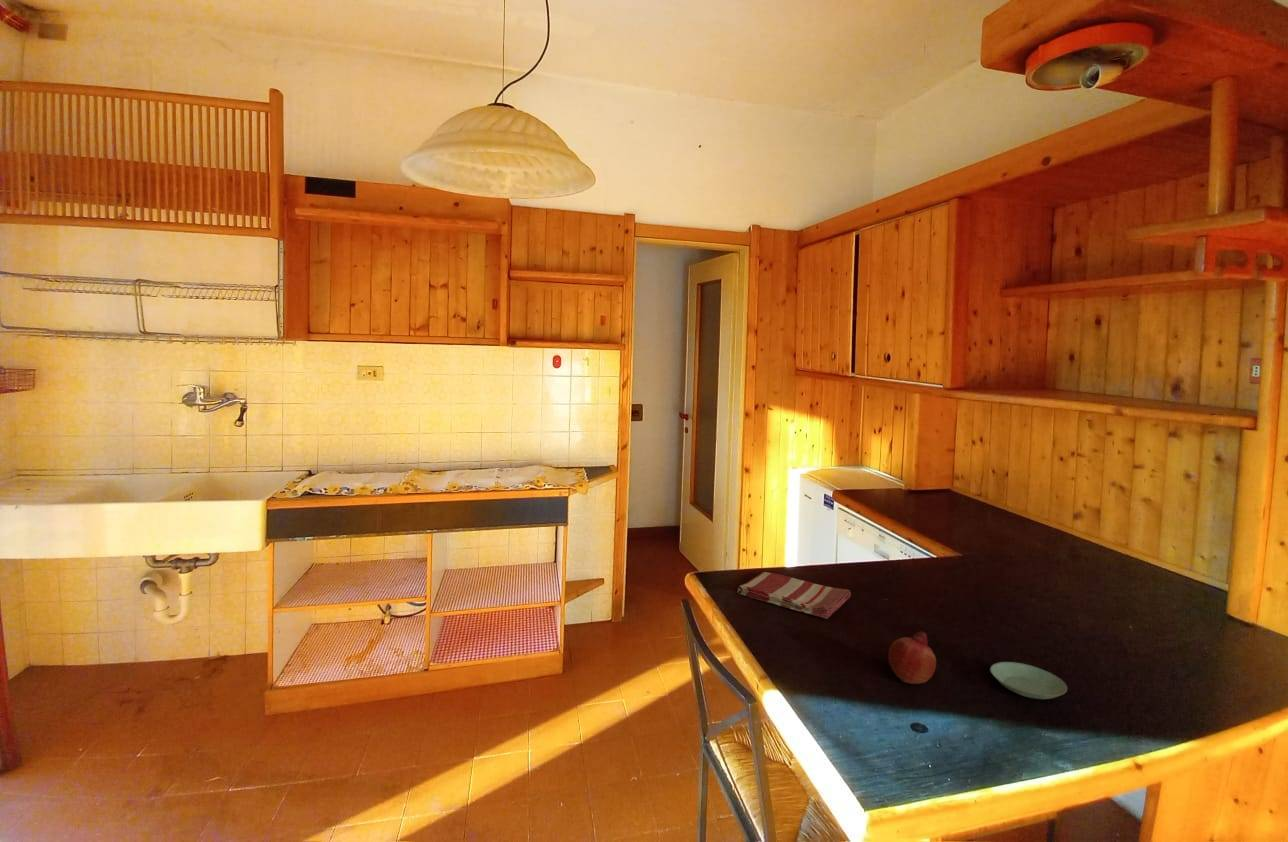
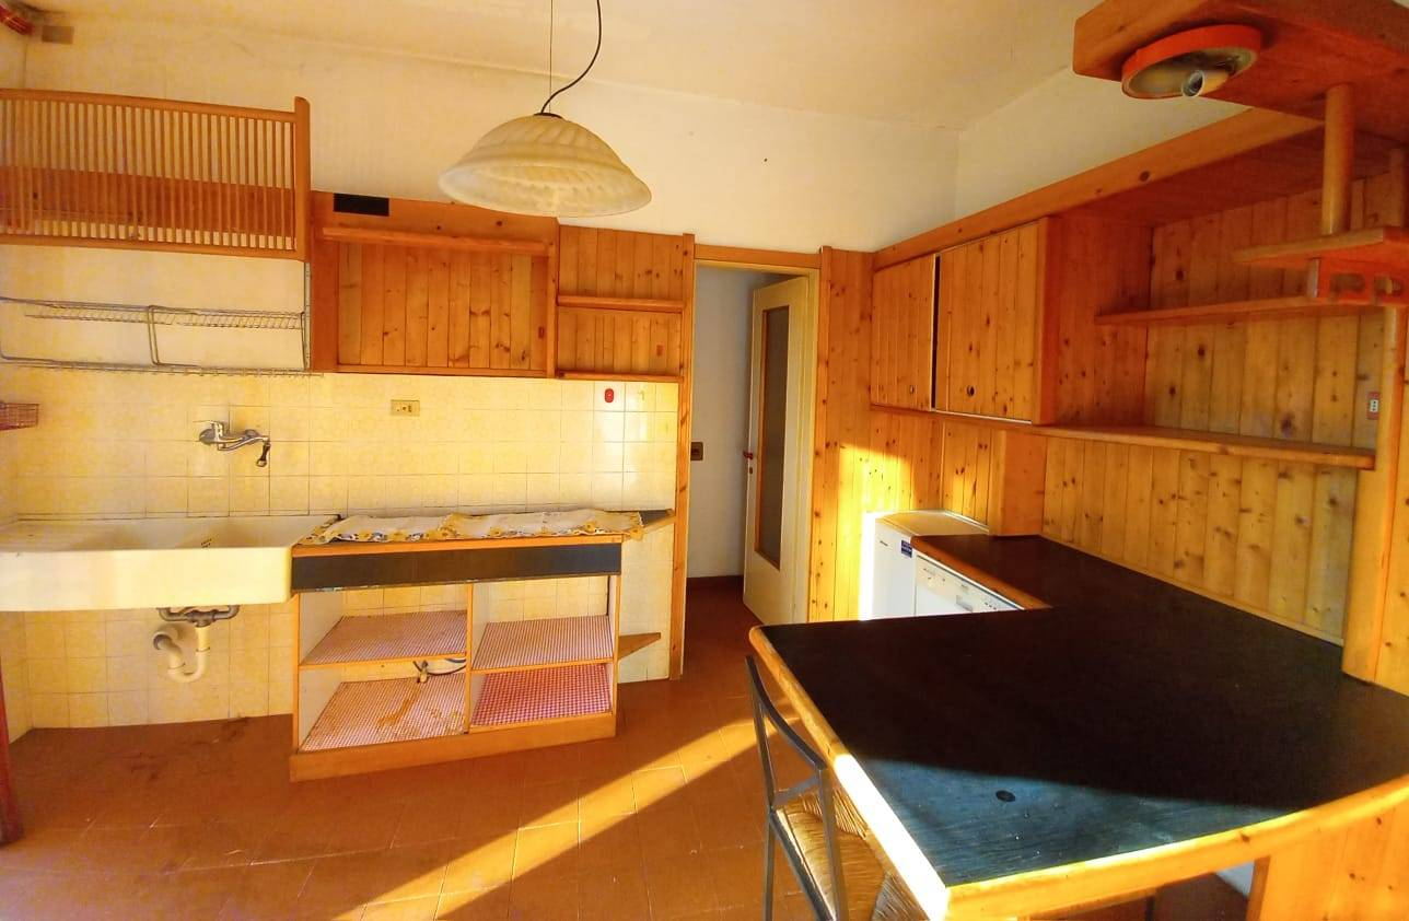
- saucer (1027, 683)
- fruit (912, 656)
- dish towel (793, 591)
